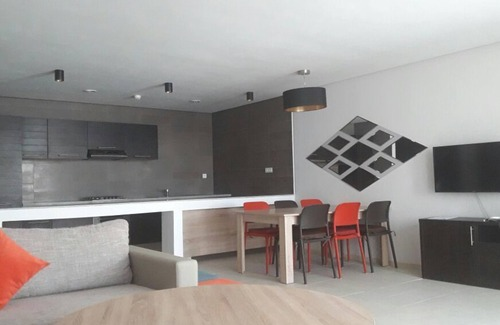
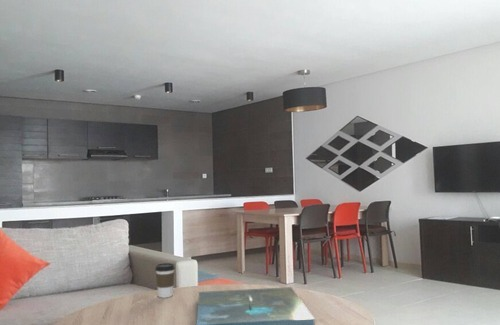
+ coffee cup (165, 280)
+ board game (250, 304)
